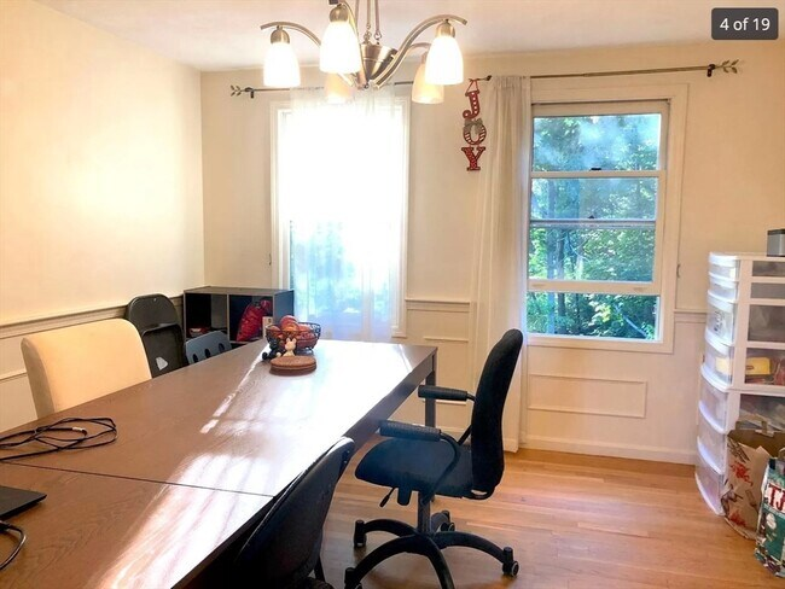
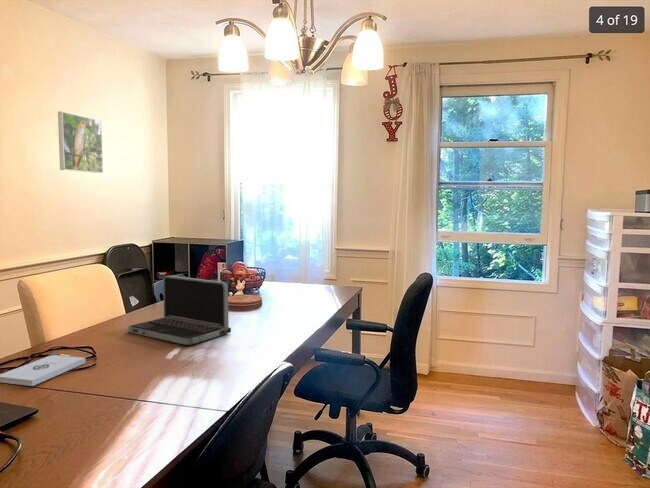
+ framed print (81, 144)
+ notepad (43, 369)
+ laptop (179, 306)
